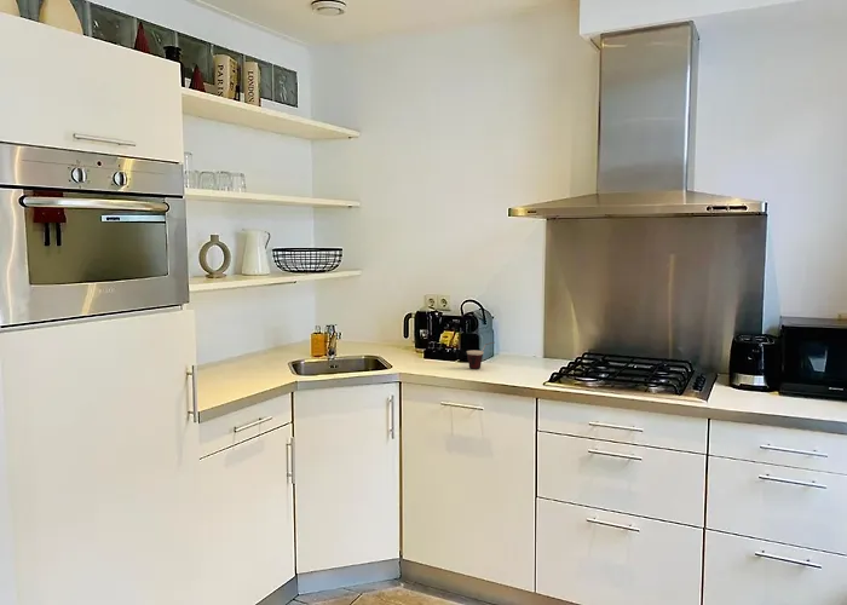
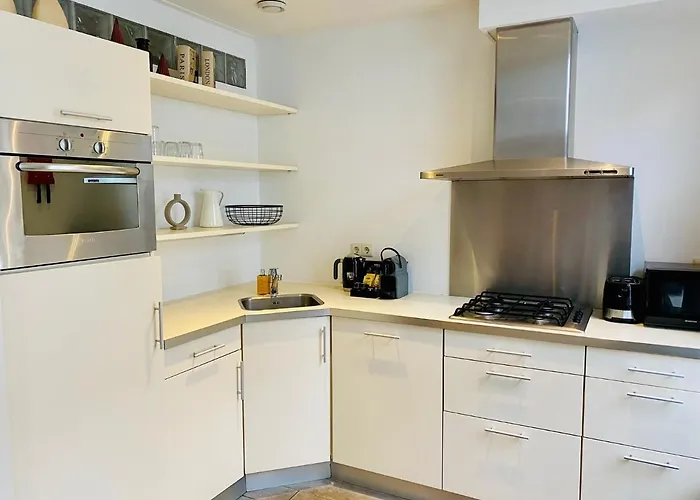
- cup (480, 355)
